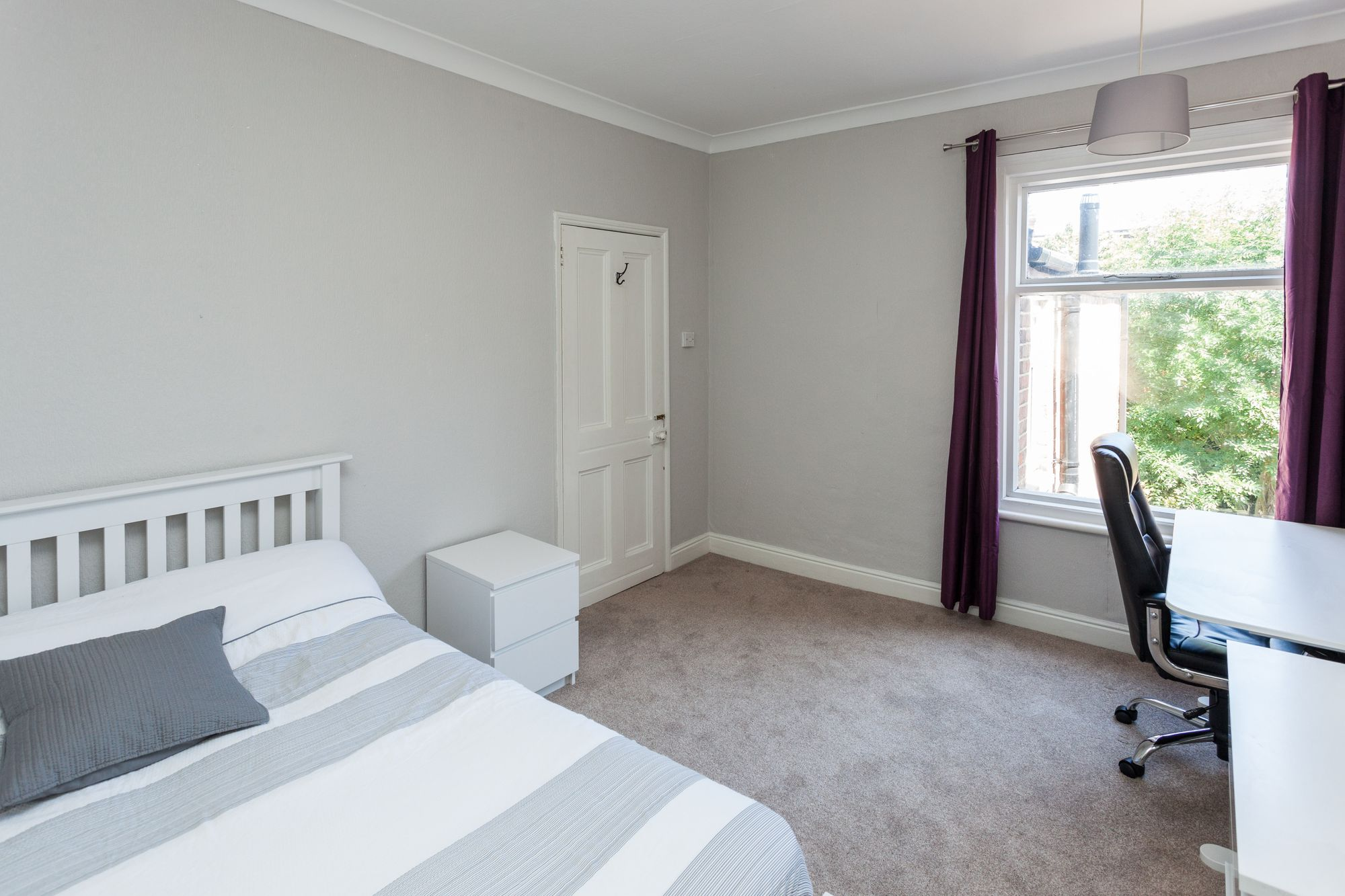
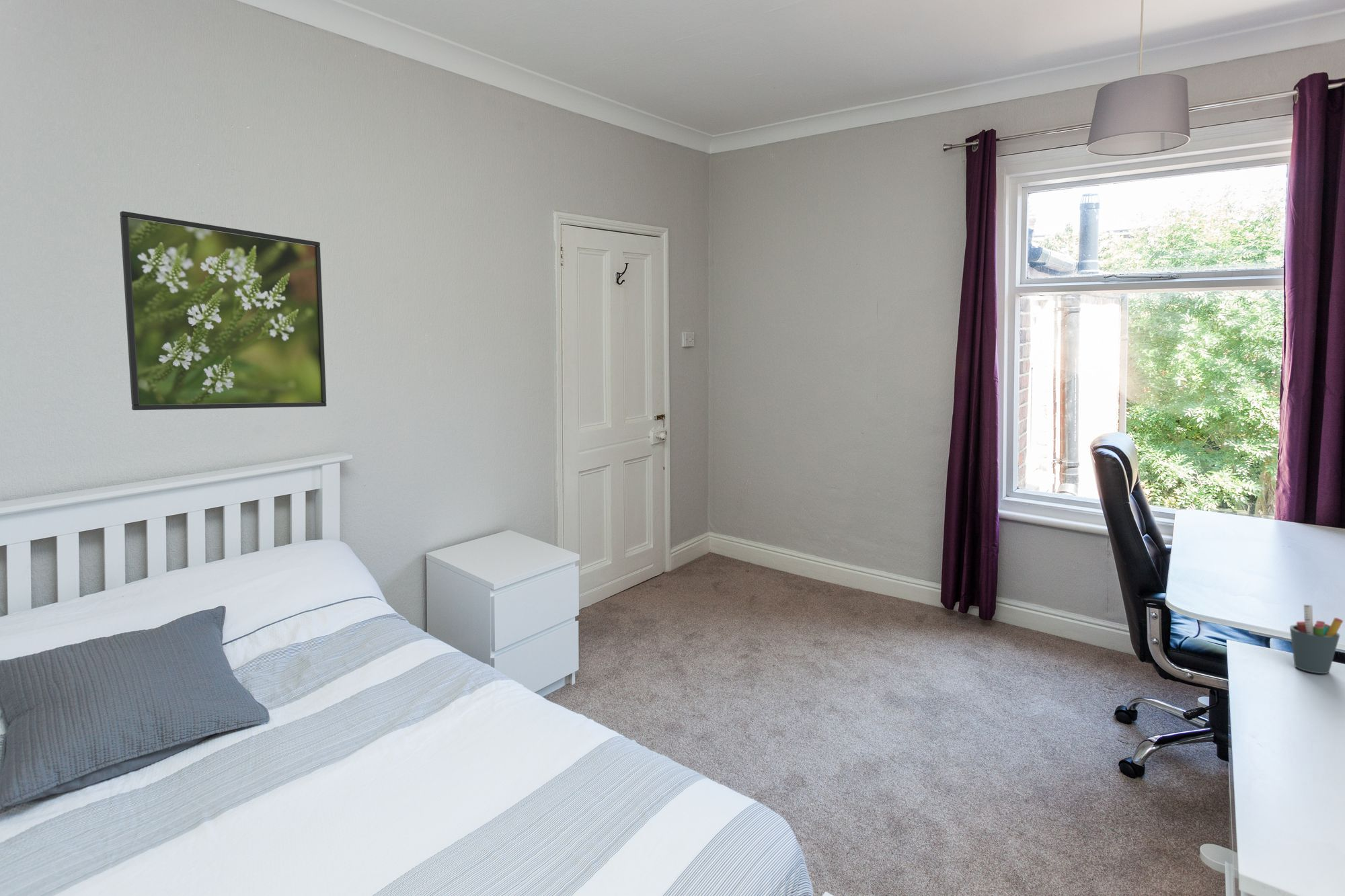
+ pen holder (1314, 639)
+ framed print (233, 319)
